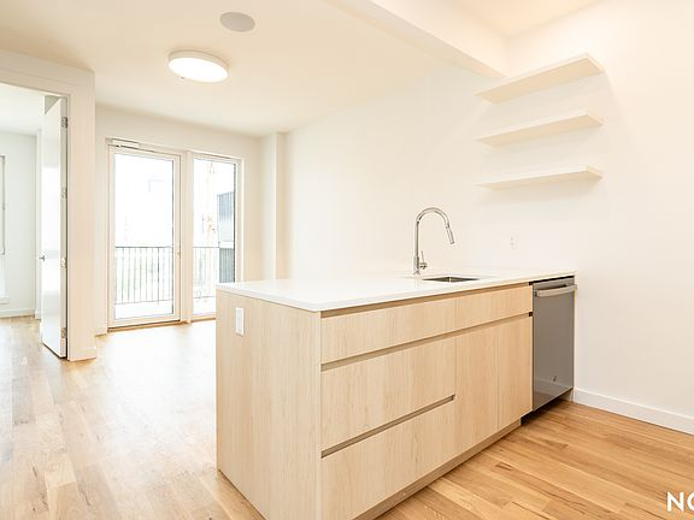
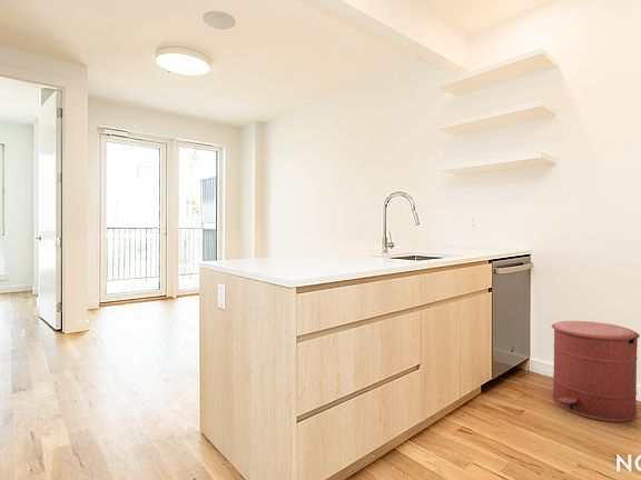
+ trash can (592, 366)
